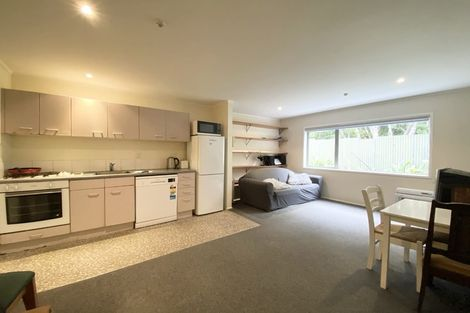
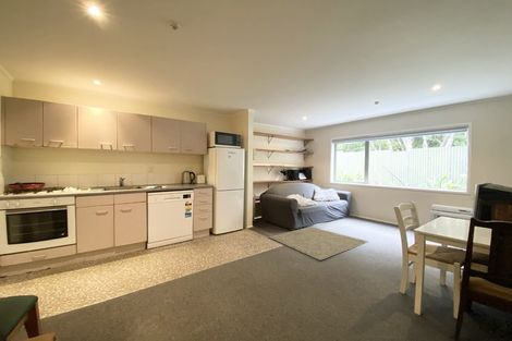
+ rug (325, 236)
